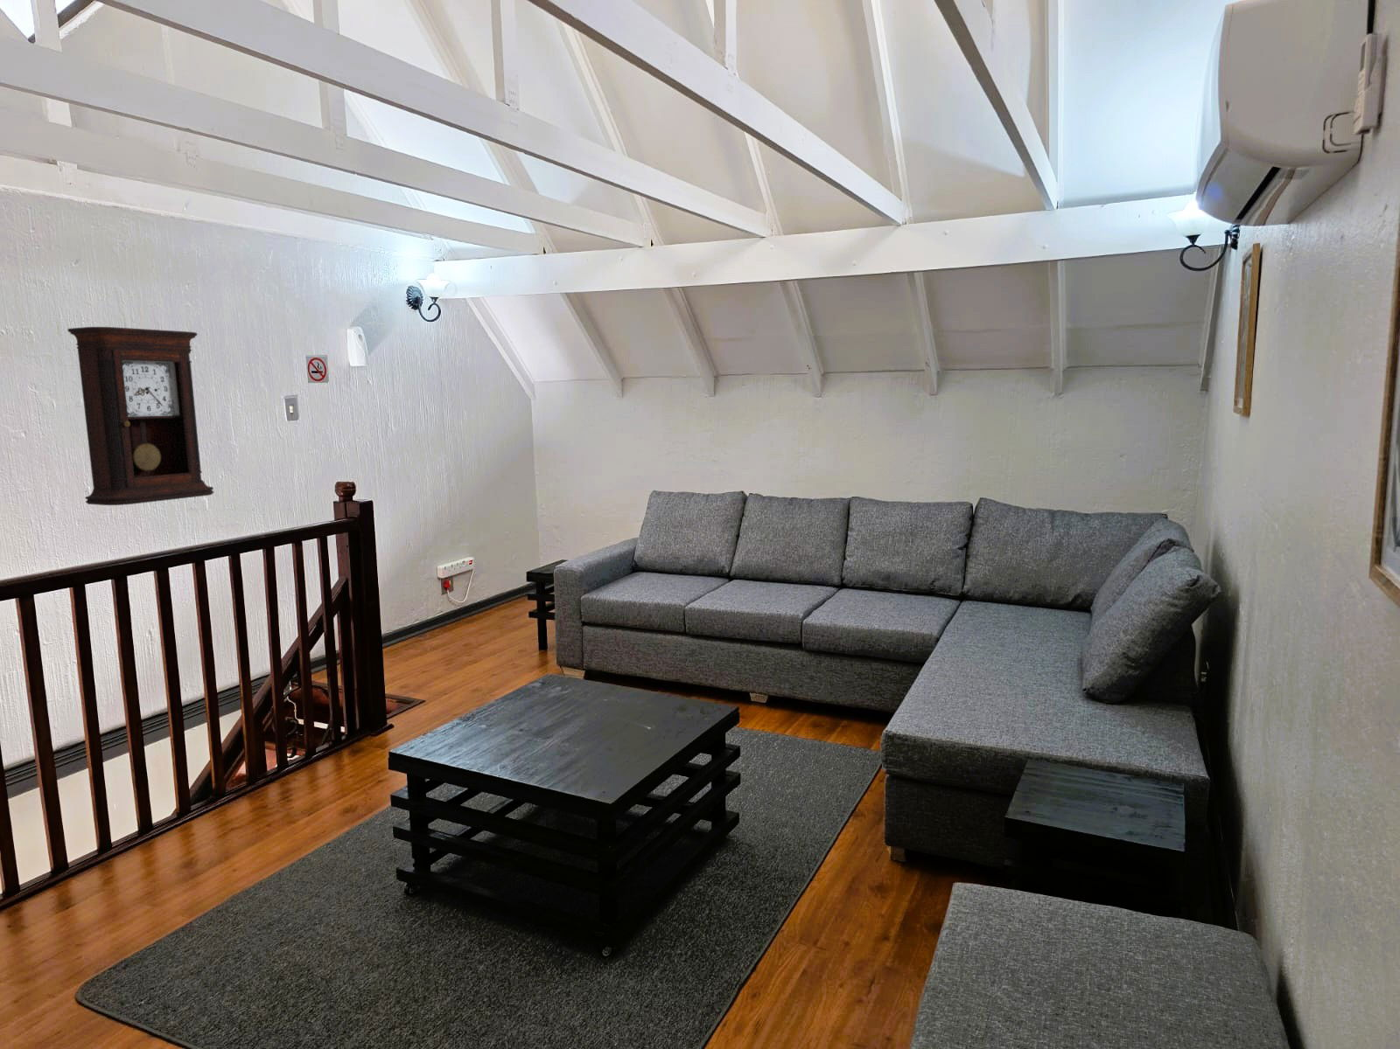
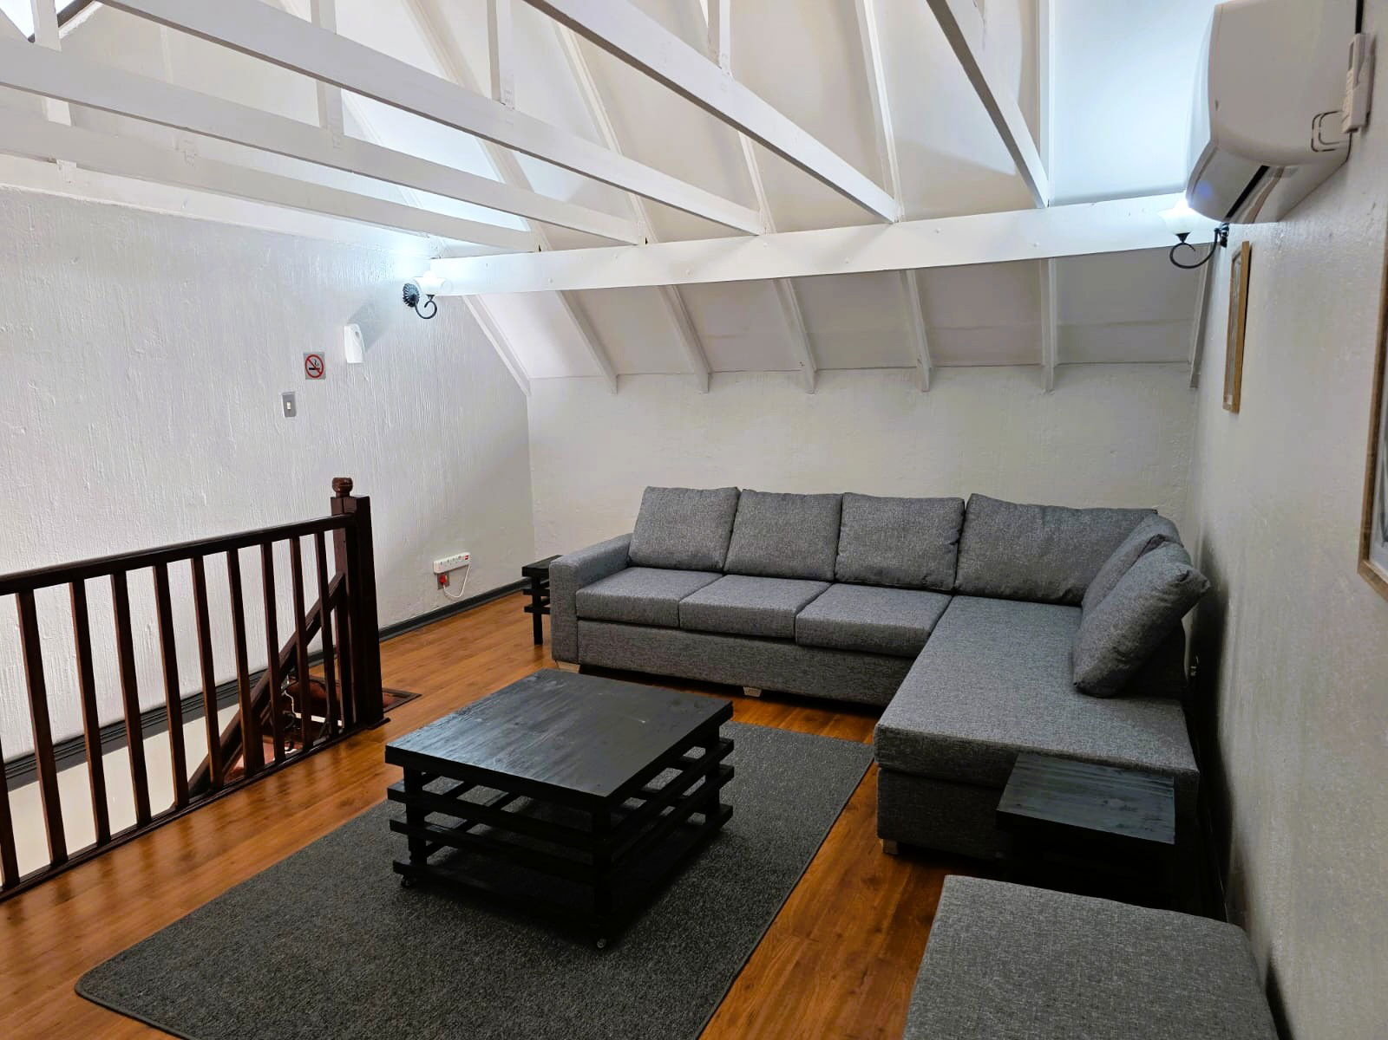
- pendulum clock (148, 415)
